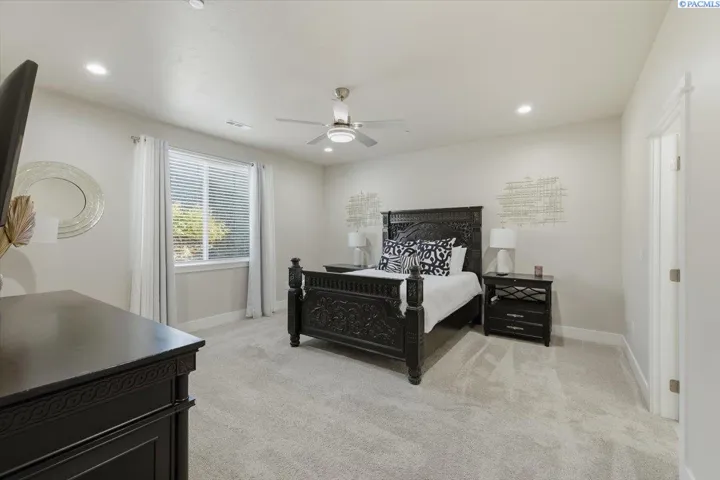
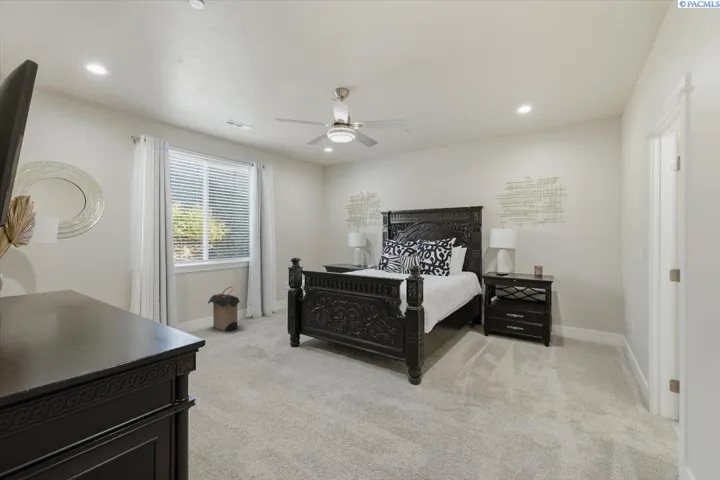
+ laundry hamper (224, 307)
